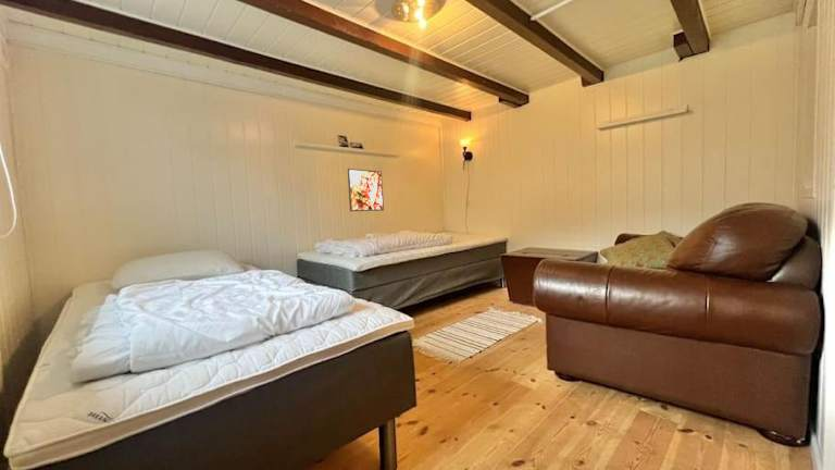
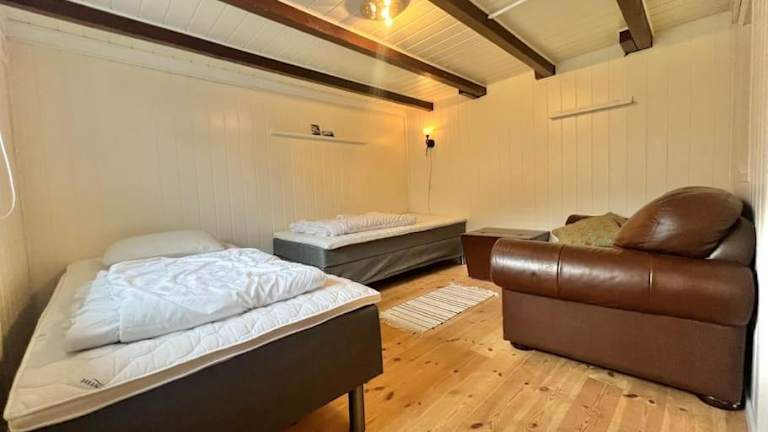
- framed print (366, 190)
